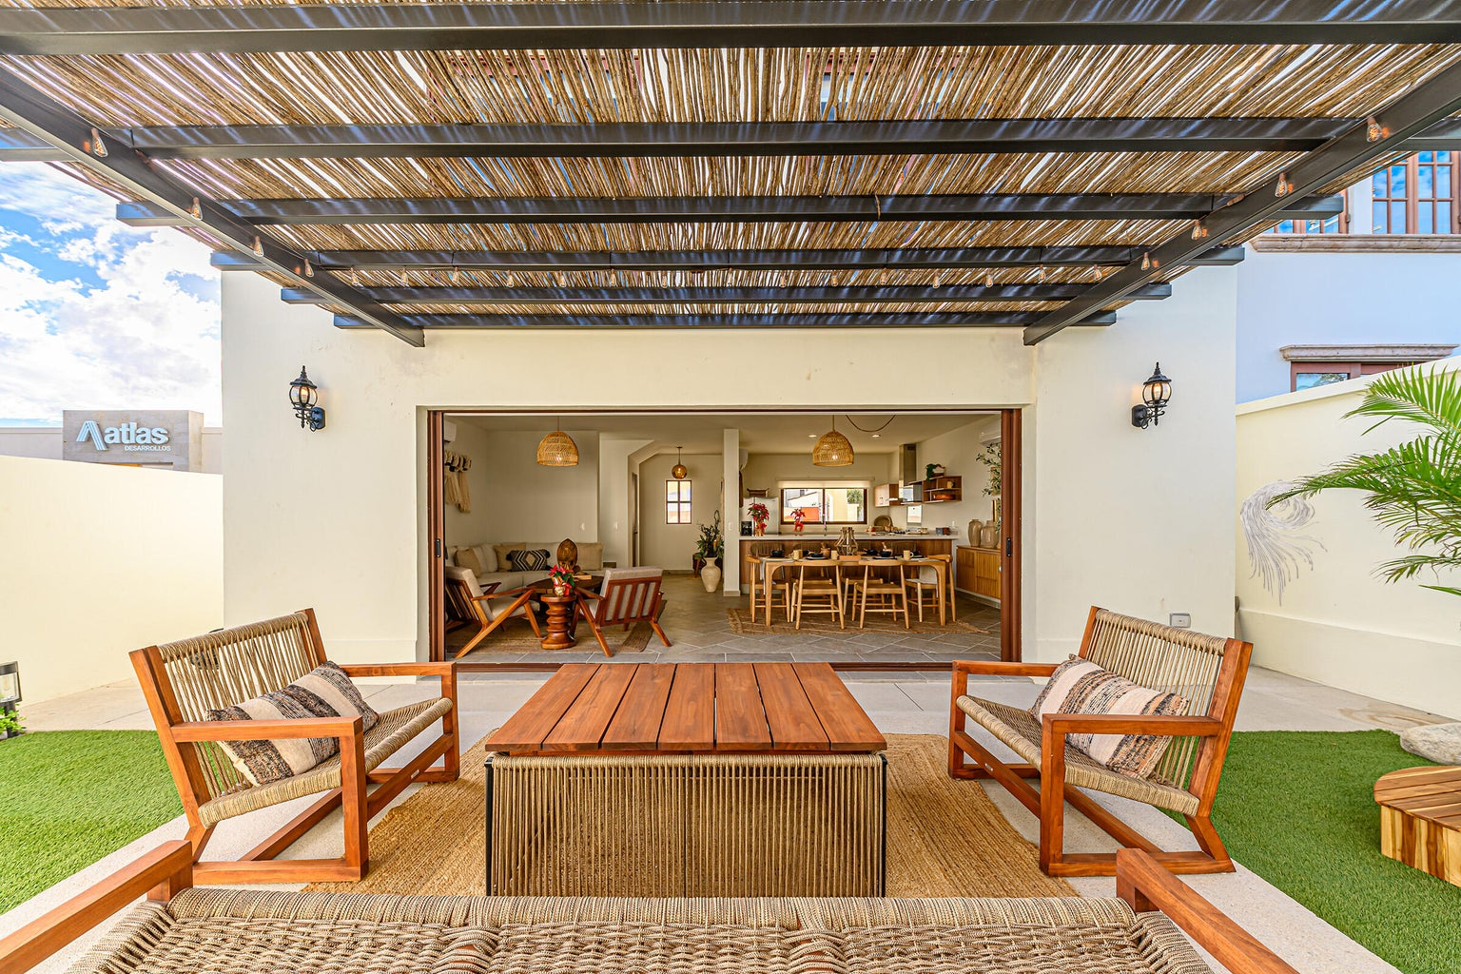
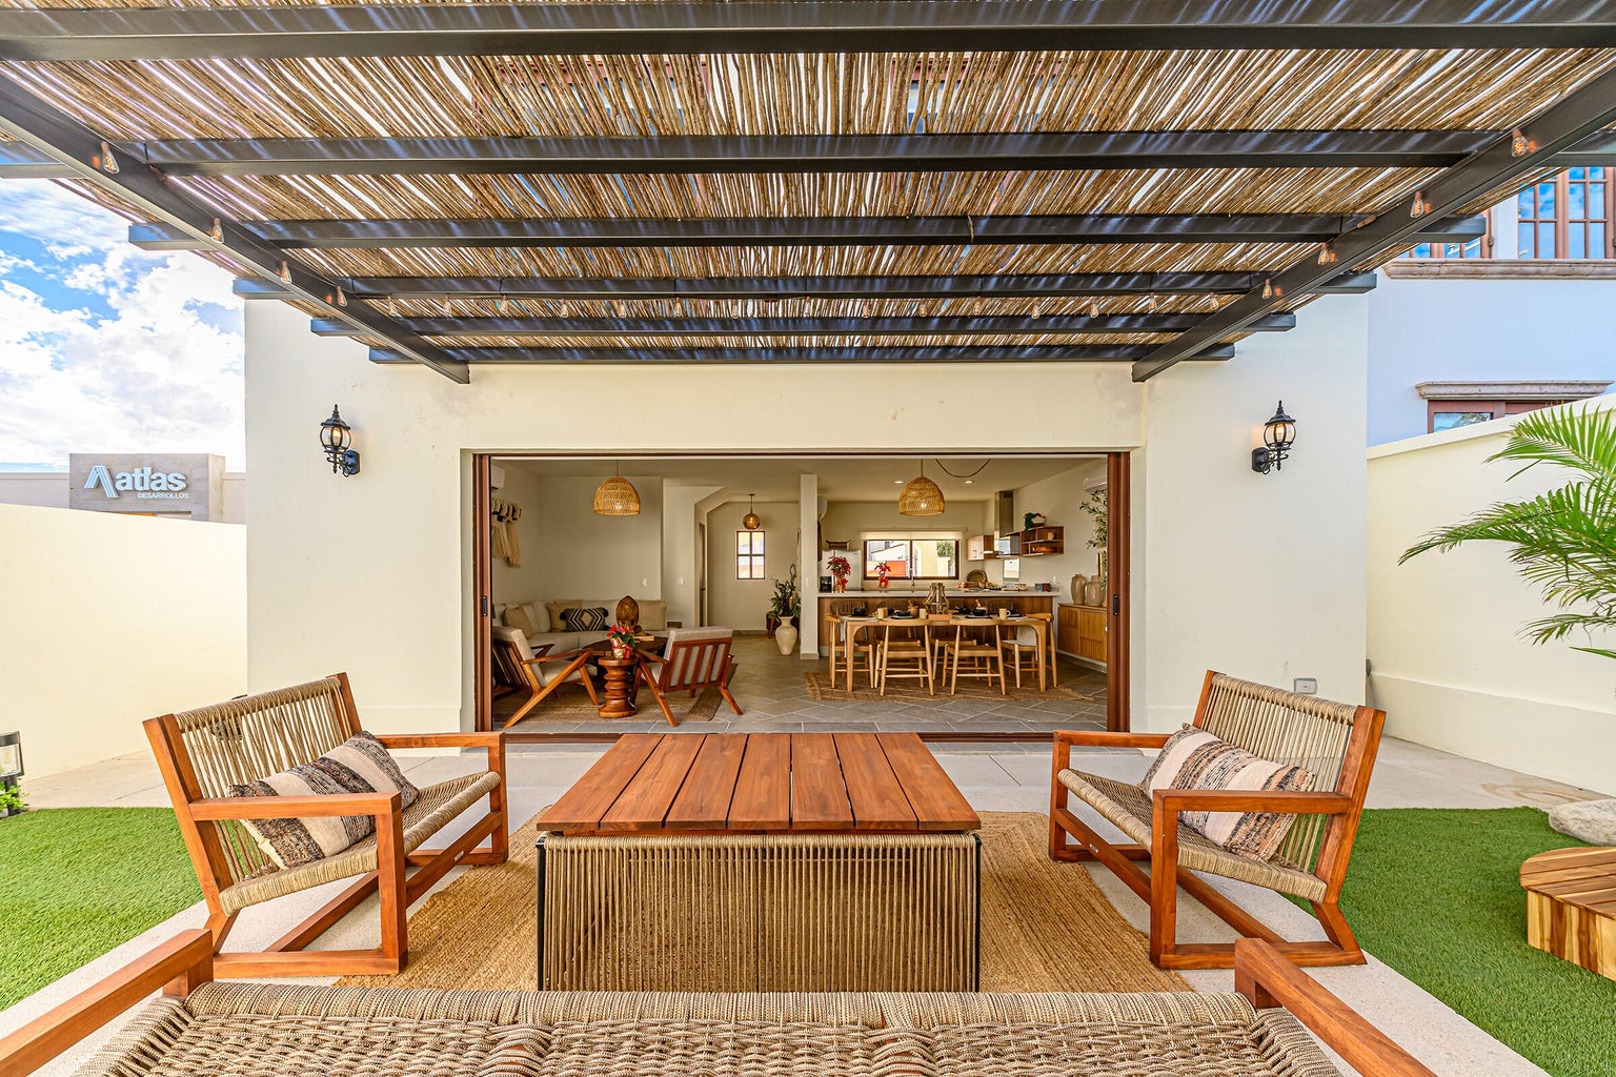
- wall sculpture (1281, 540)
